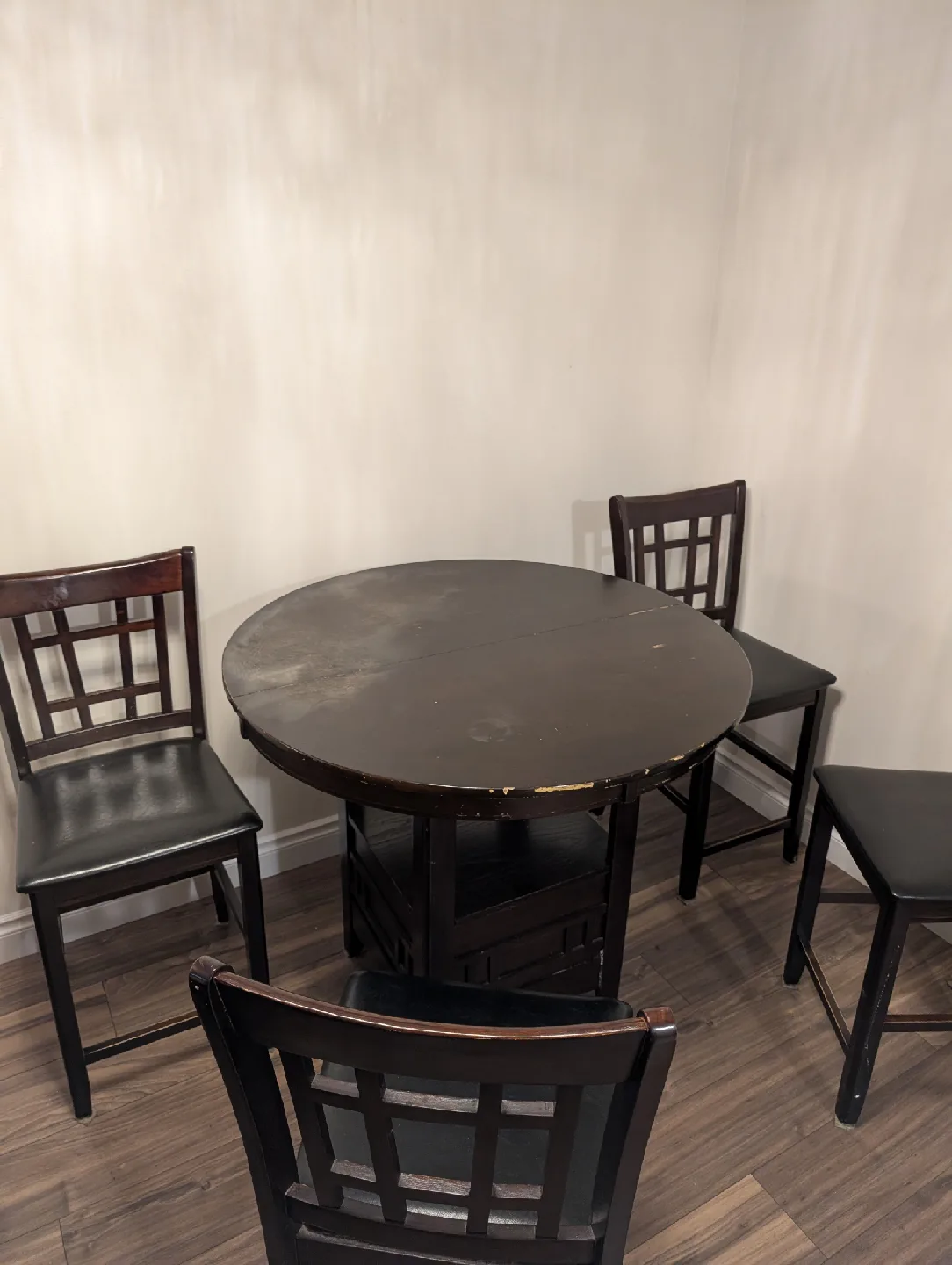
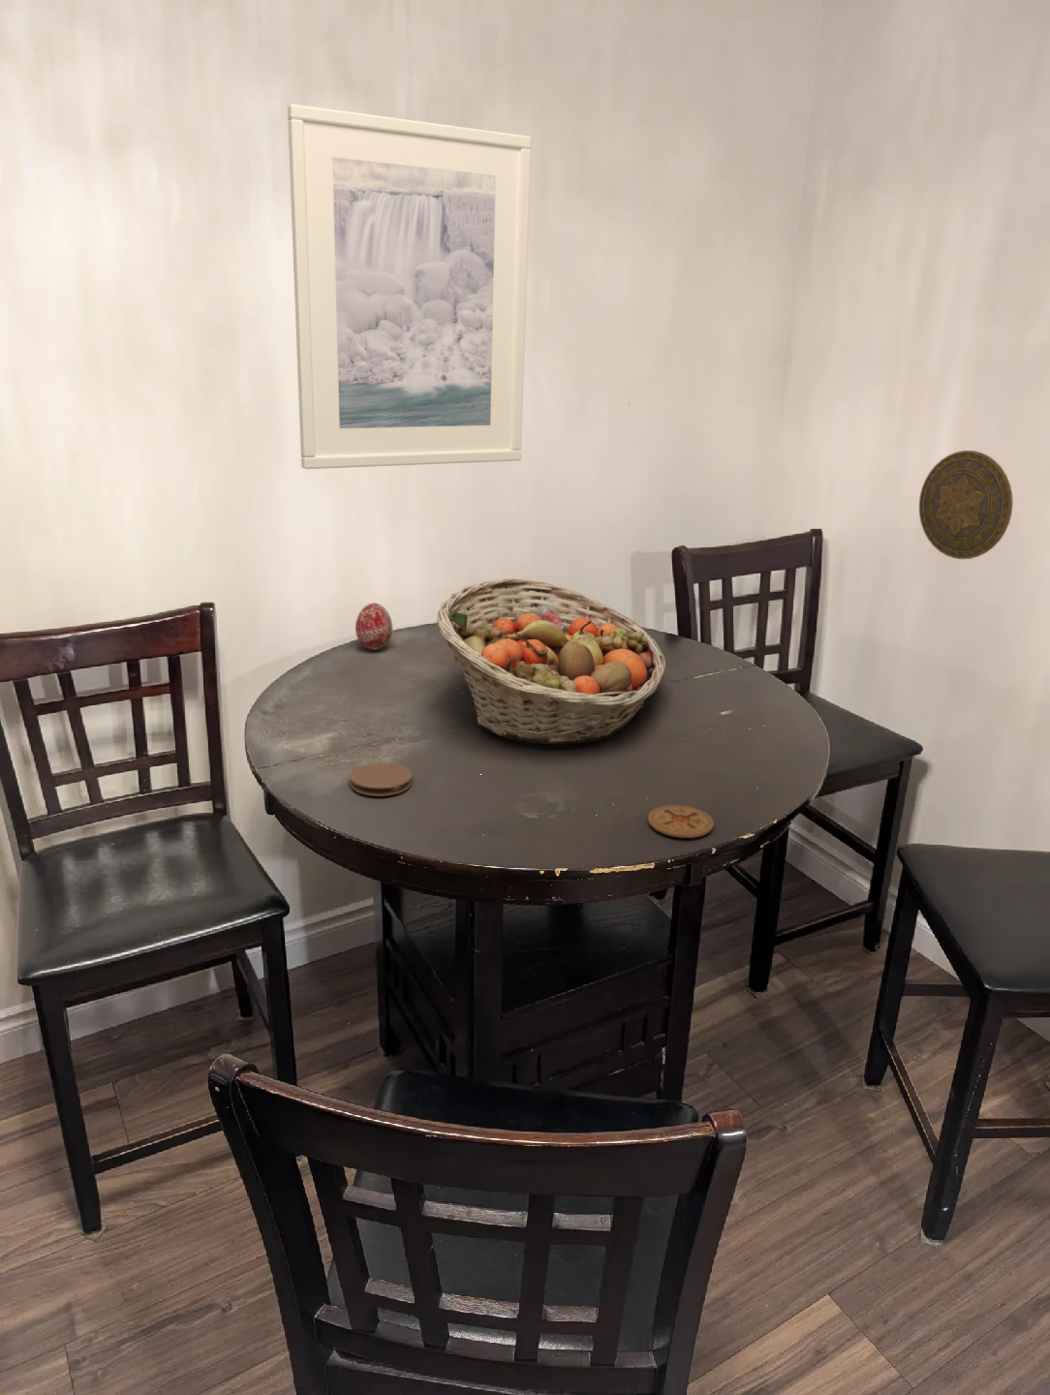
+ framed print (417, 301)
+ decorative plate (961, 505)
+ coaster (681, 820)
+ decorative egg (374, 625)
+ fruit basket (553, 657)
+ coaster (381, 779)
